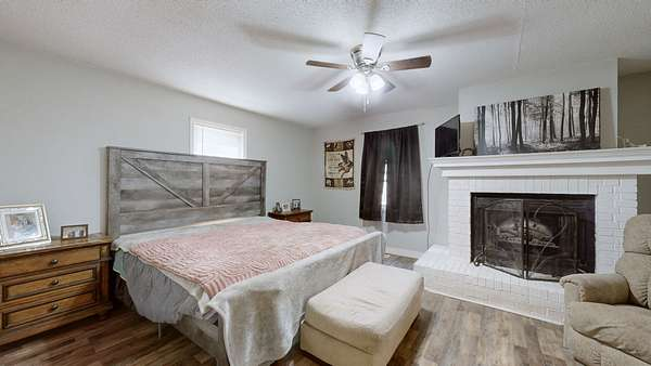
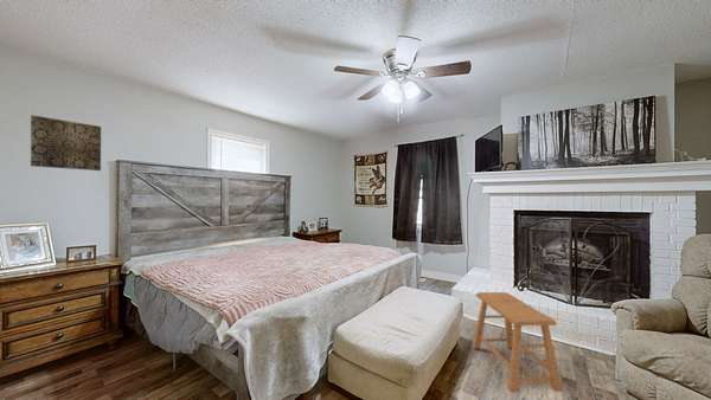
+ stool (511, 335)
+ wall art (68, 144)
